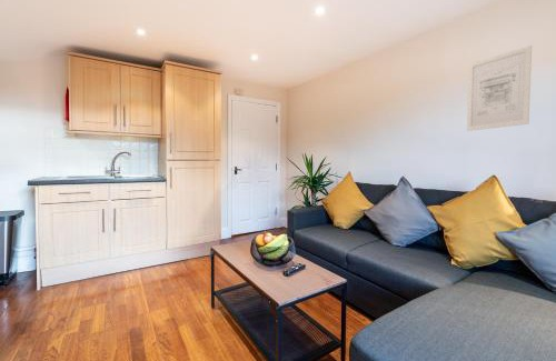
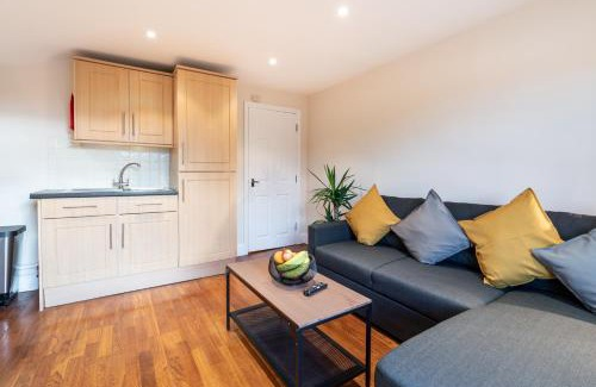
- wall art (496, 91)
